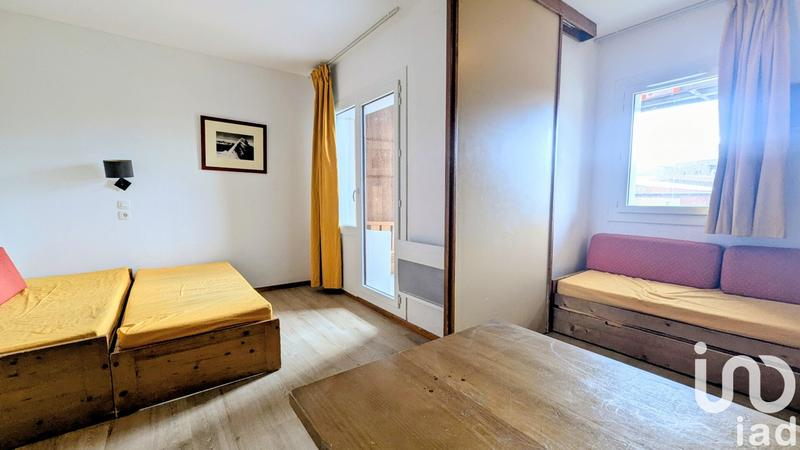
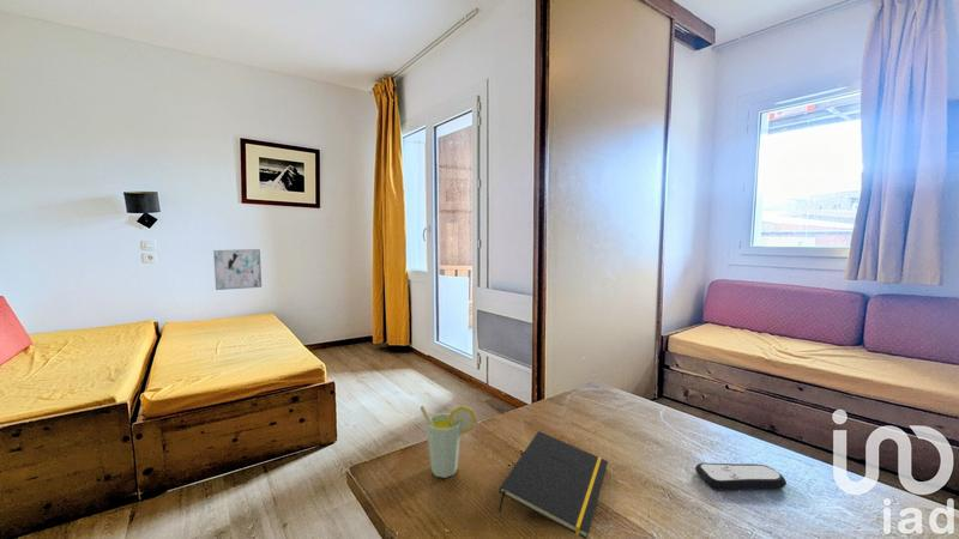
+ cup (448, 436)
+ notepad (557, 476)
+ wall art (237, 268)
+ remote control (740, 476)
